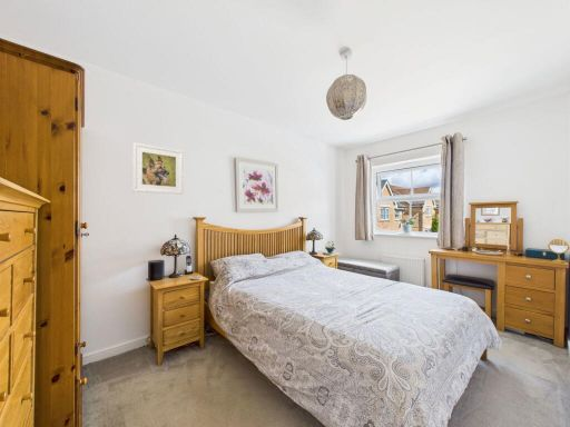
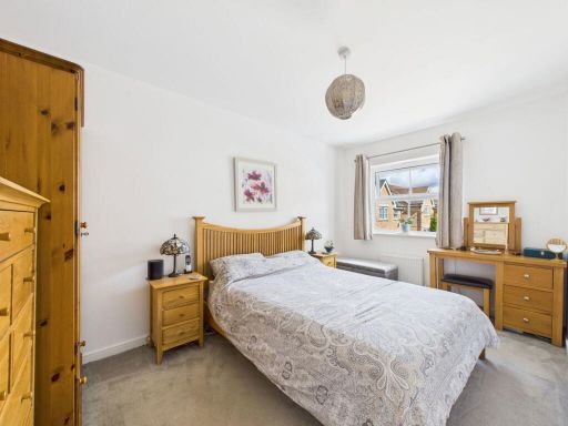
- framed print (159, 169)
